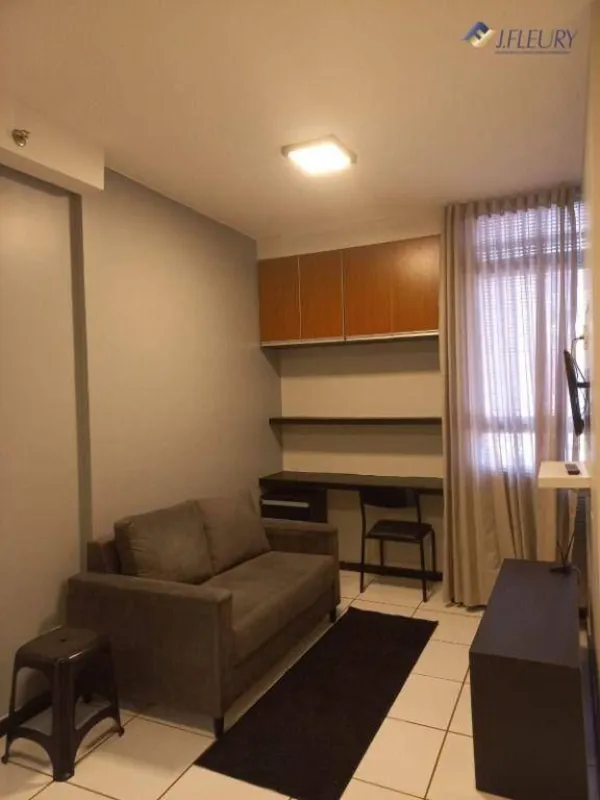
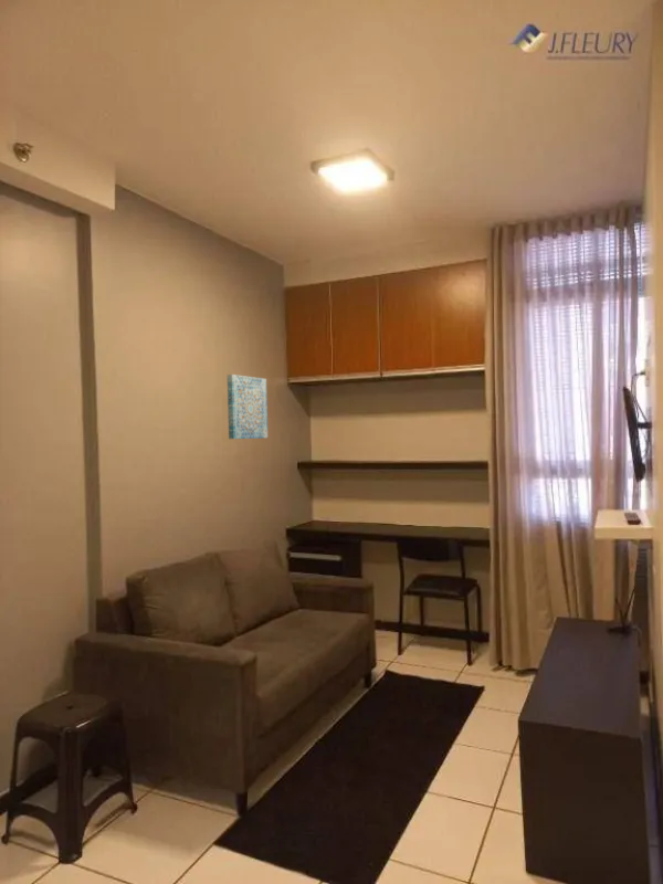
+ wall art (248, 407)
